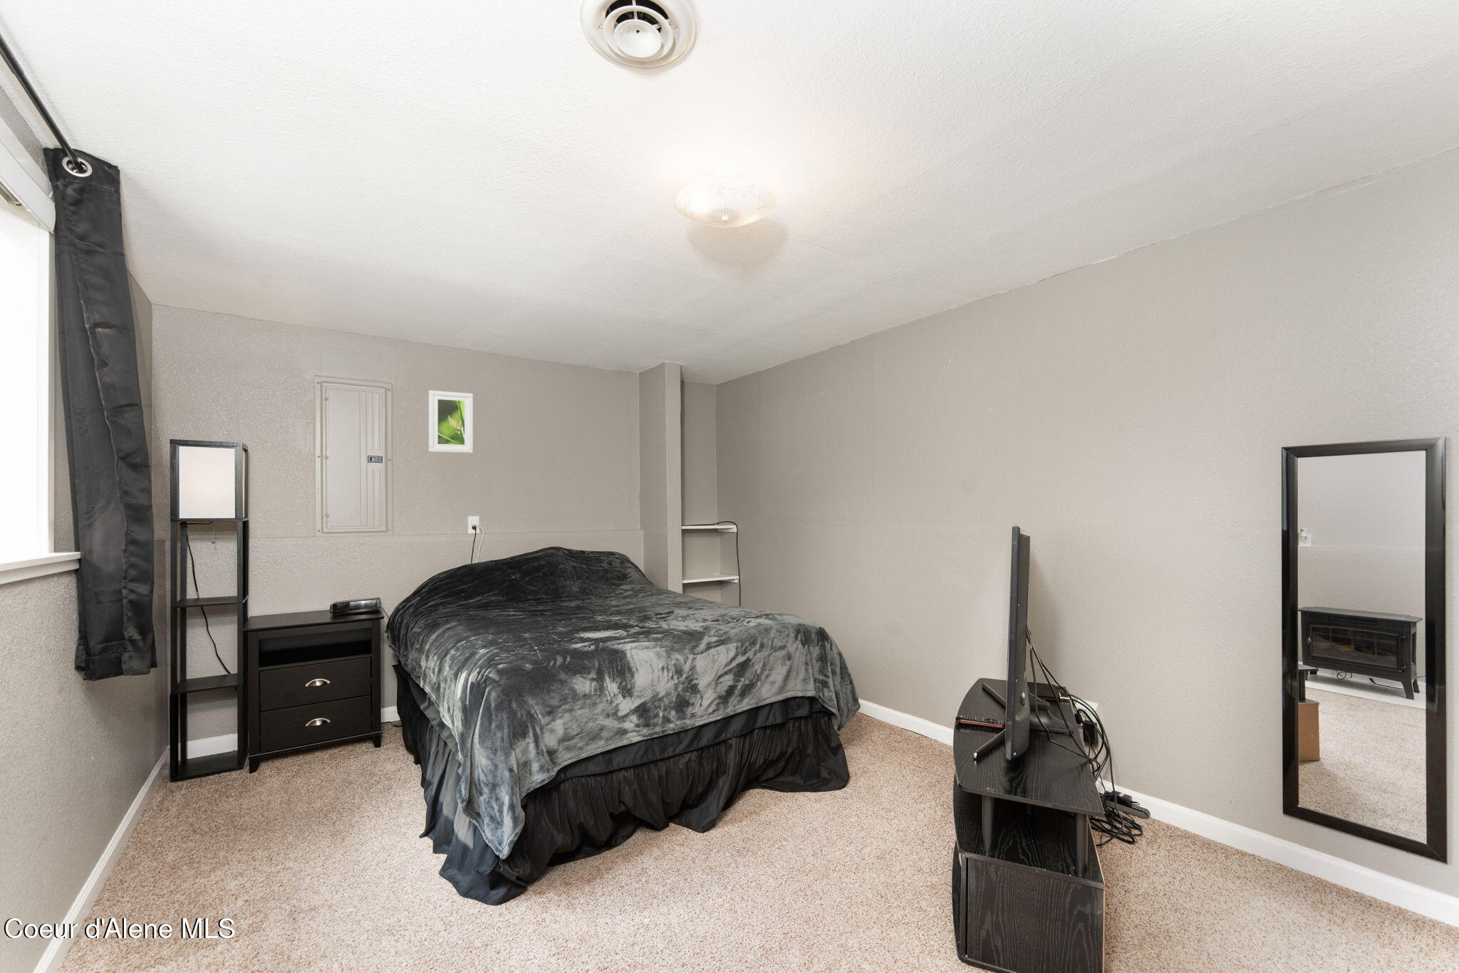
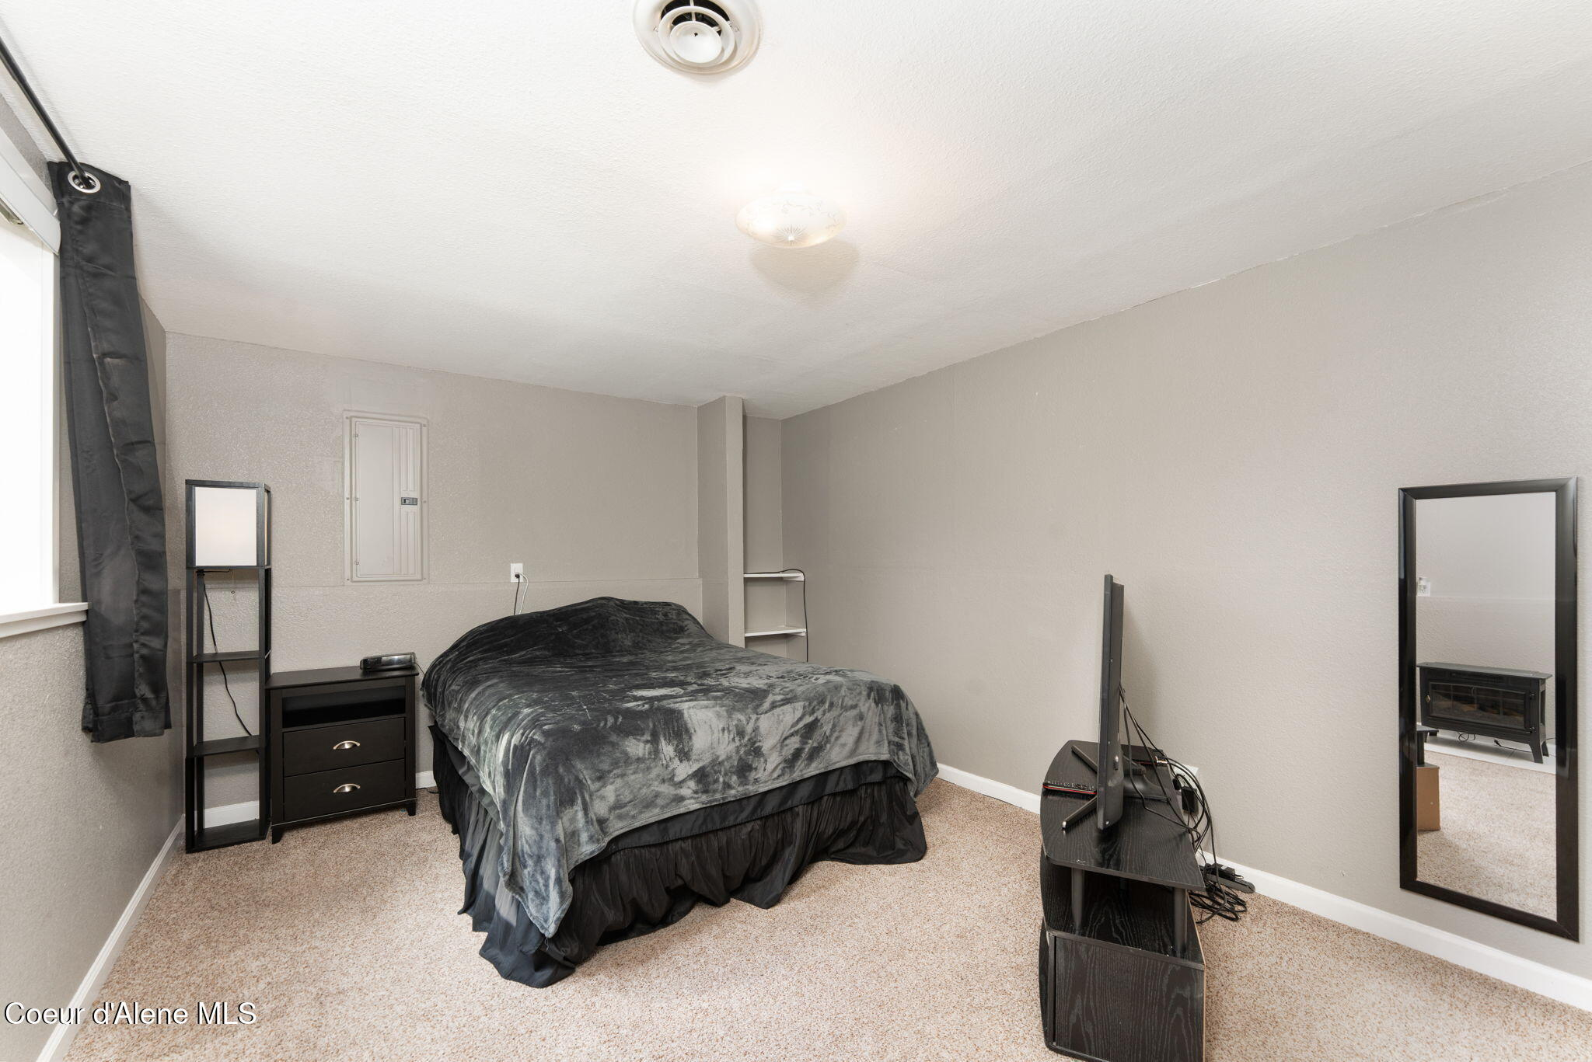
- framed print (451, 422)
